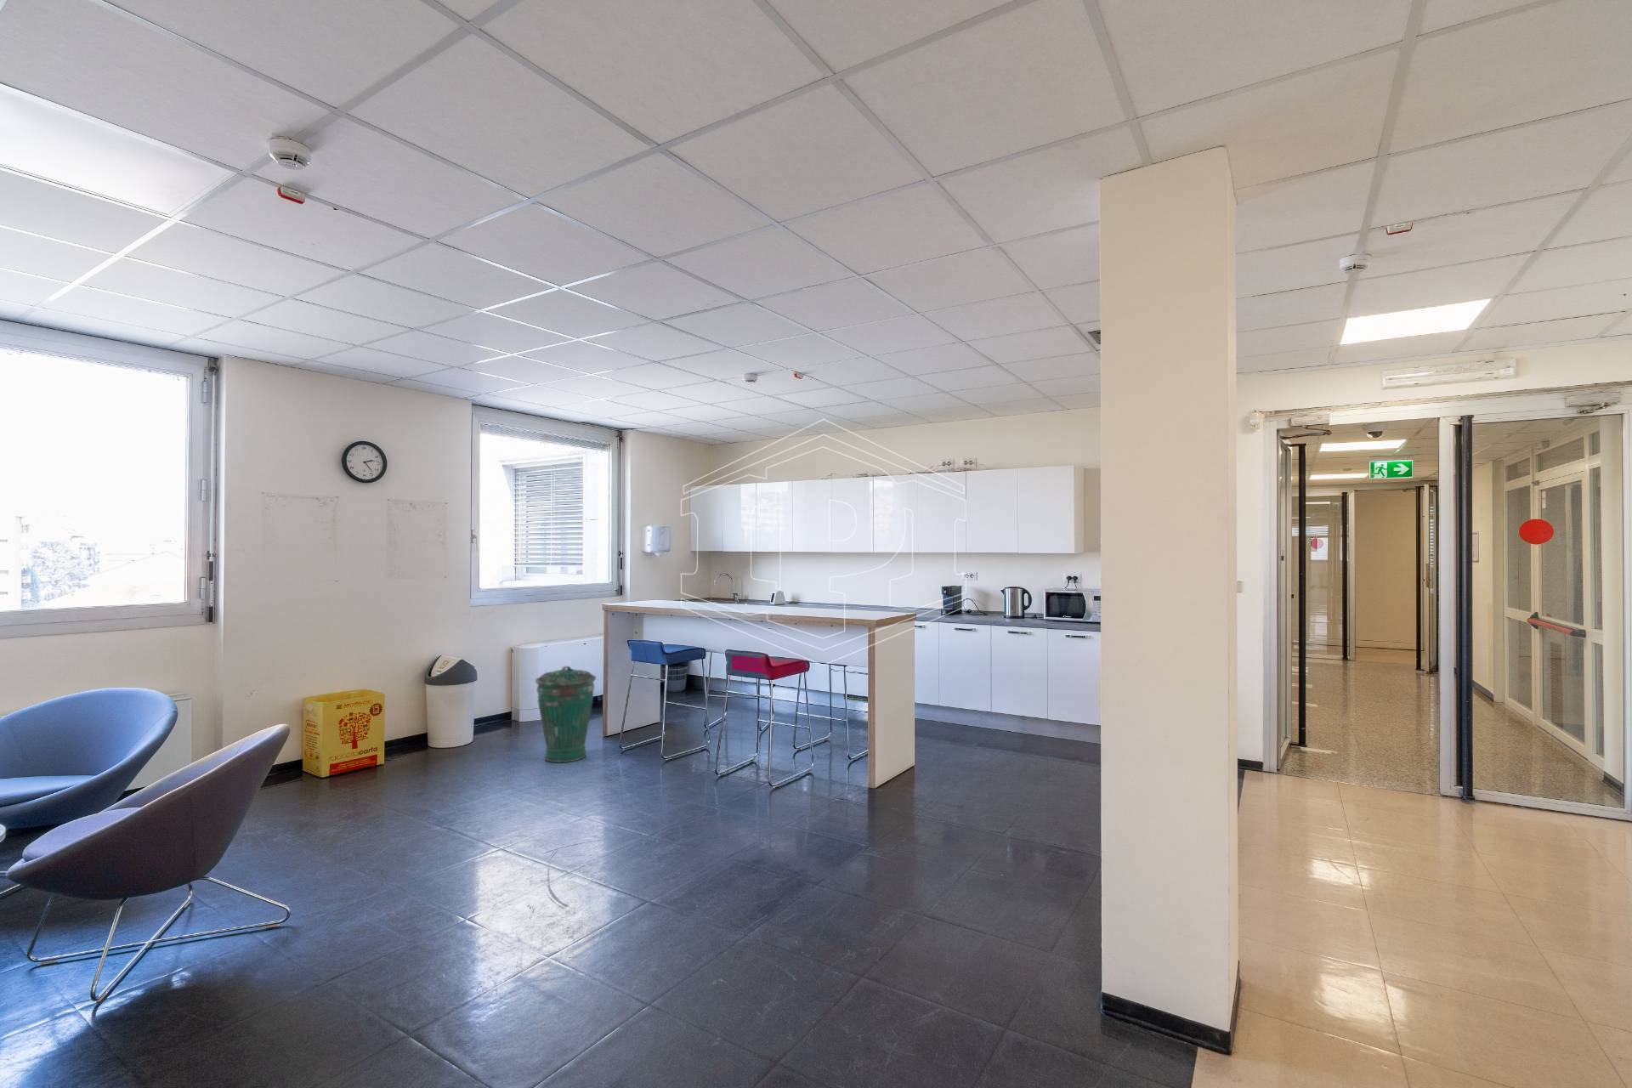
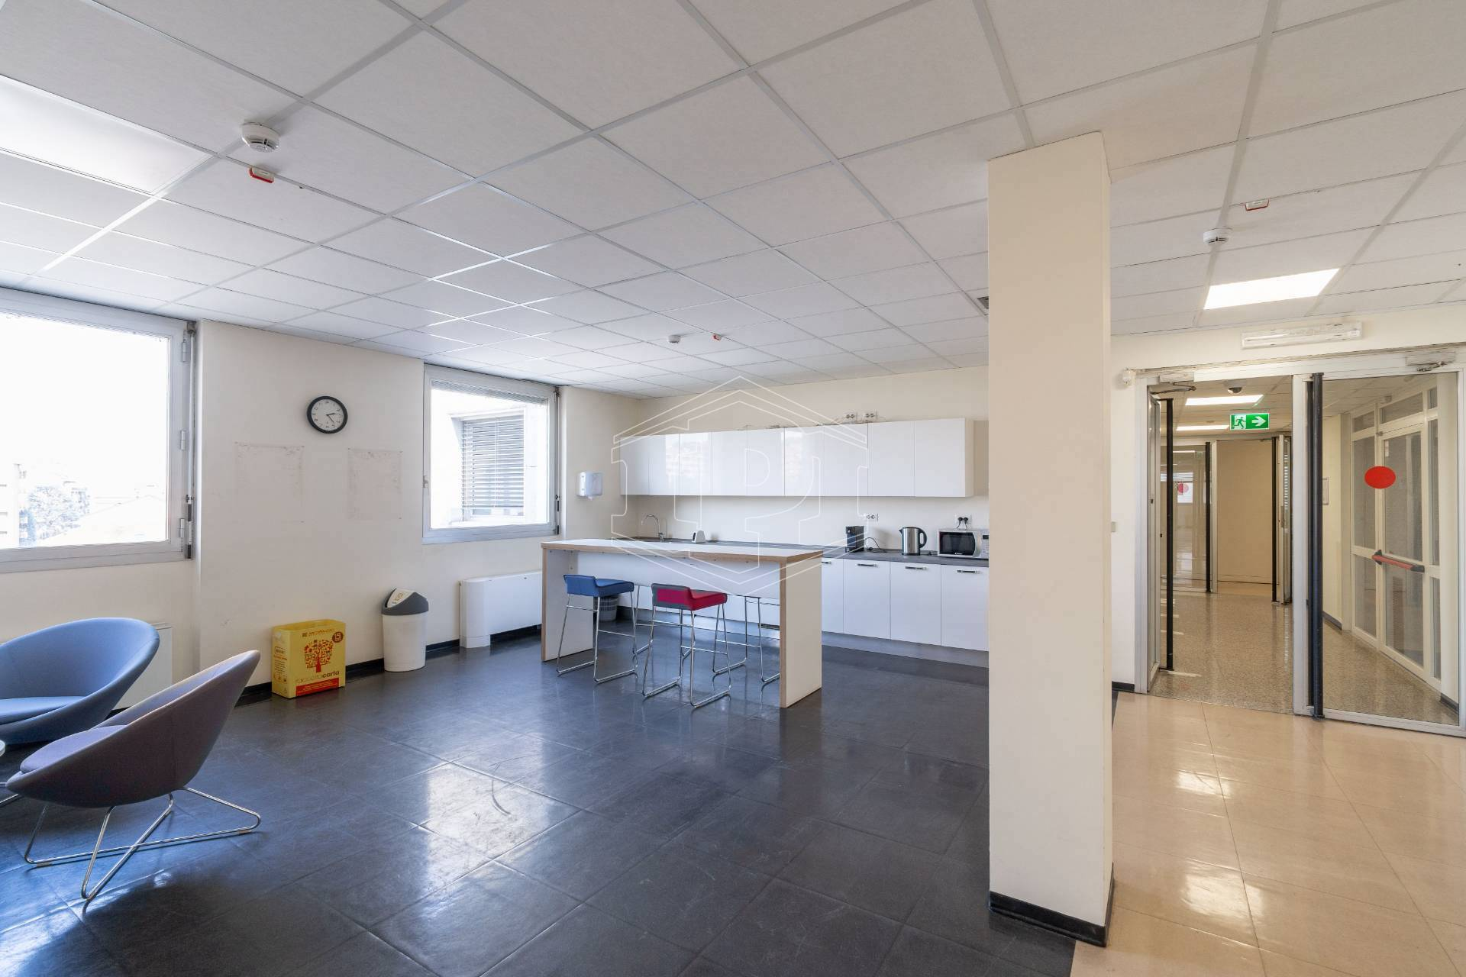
- trash can (565, 712)
